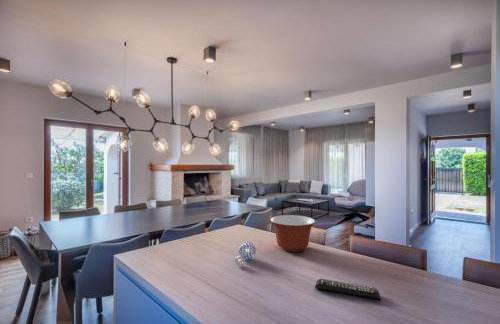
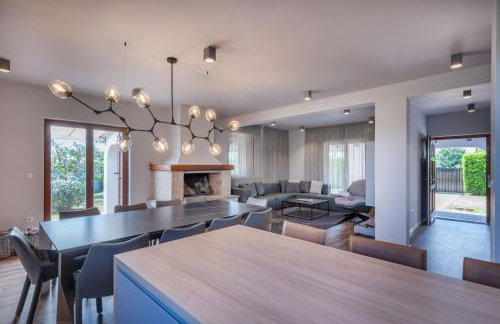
- decorative ball (244, 252)
- remote control (346, 288)
- mixing bowl (292, 233)
